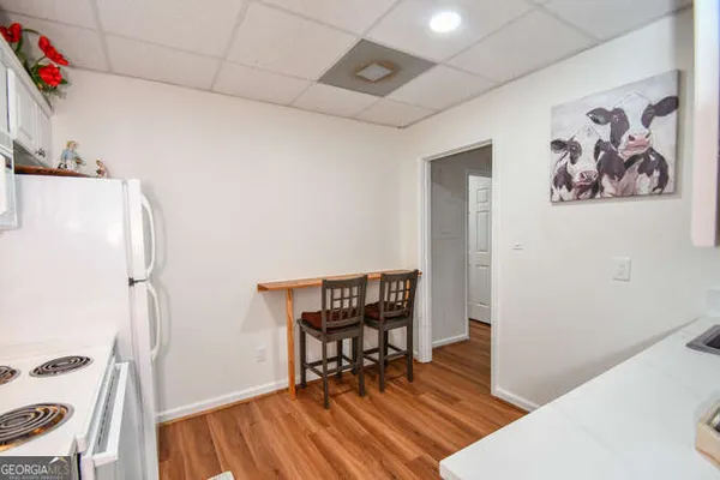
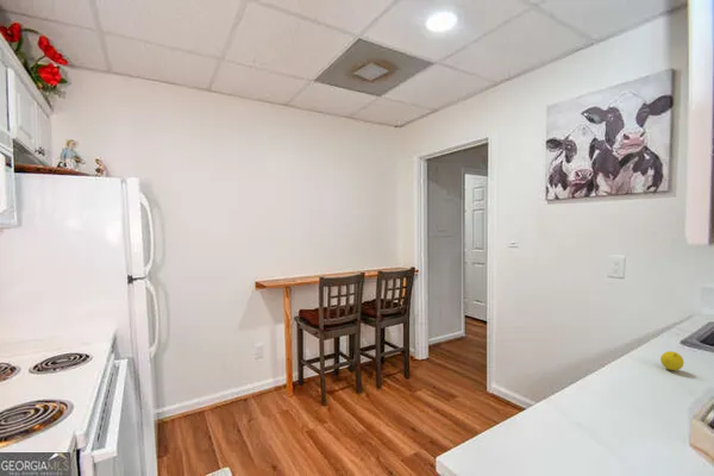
+ fruit (671, 361)
